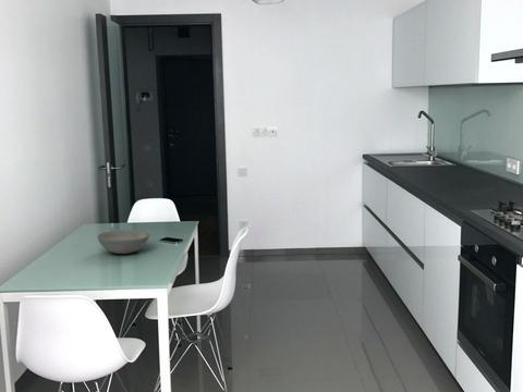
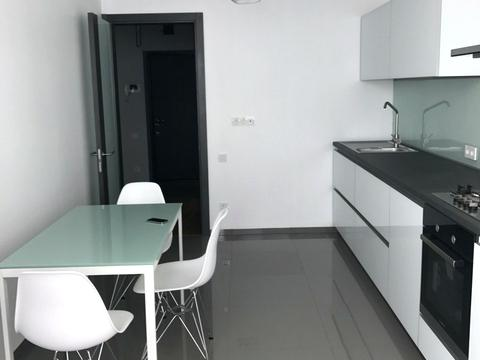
- bowl (123, 243)
